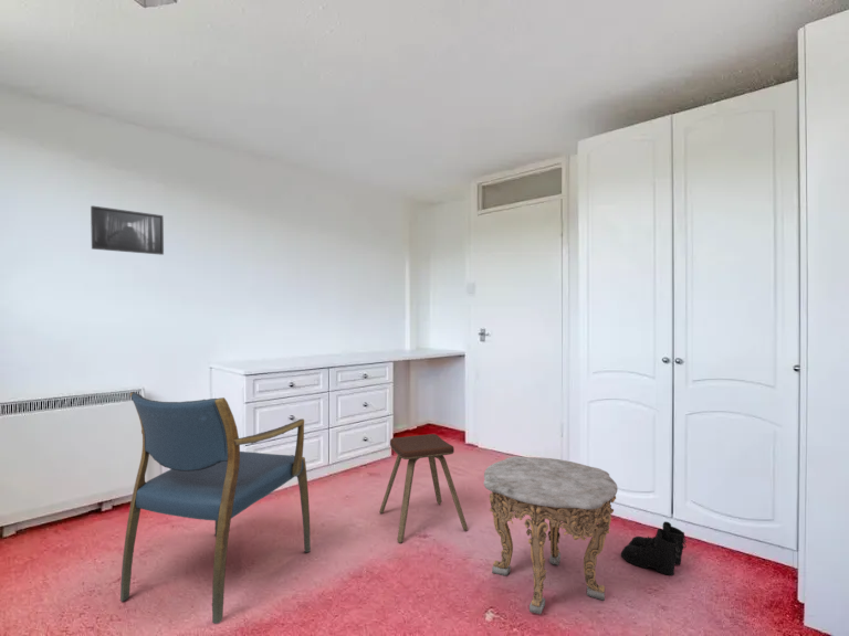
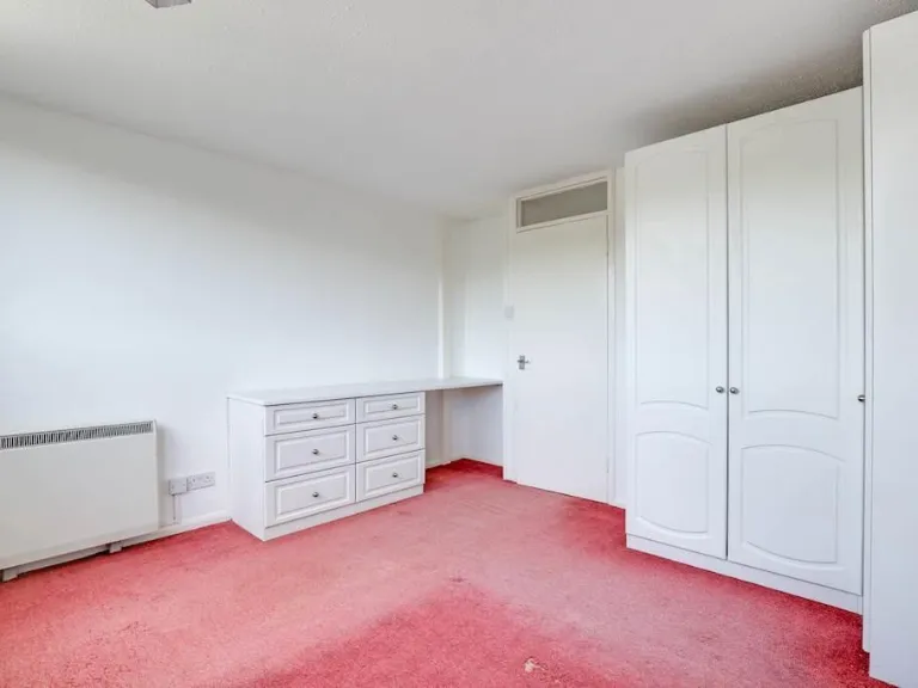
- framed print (128, 231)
- music stool (411, 481)
- boots (652, 541)
- side table (547, 529)
- armchair (222, 477)
